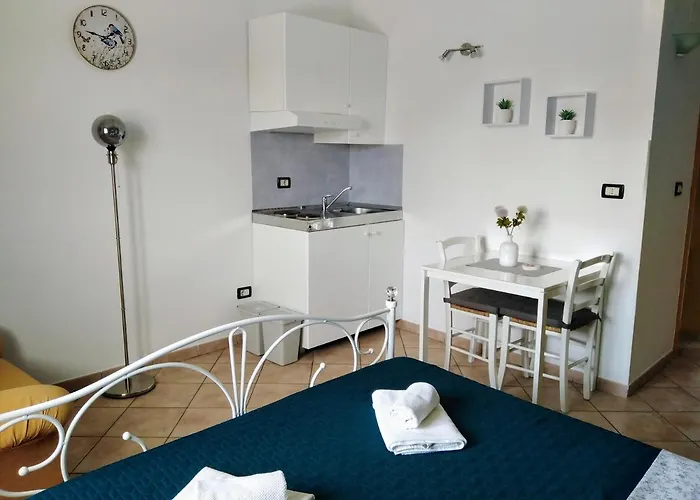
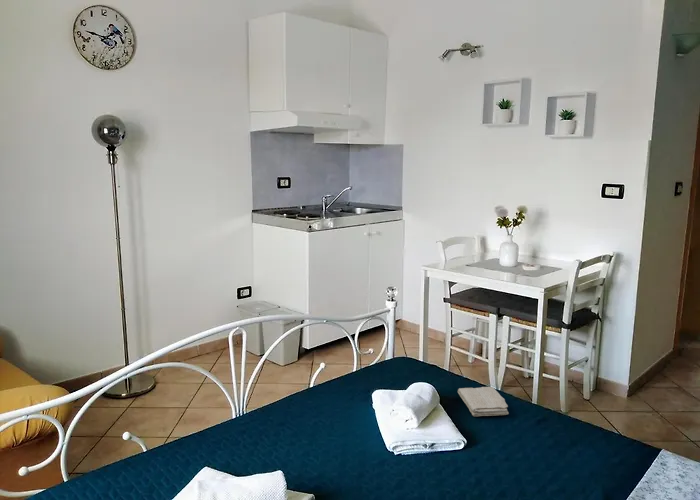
+ washcloth (482, 400)
